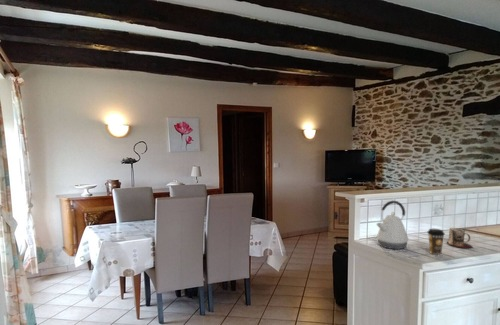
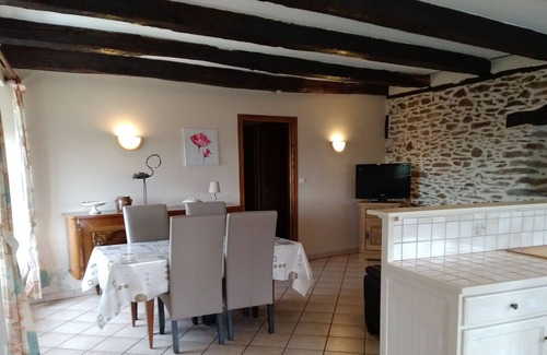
- kettle (391, 223)
- mug (459, 237)
- coffee cup (435, 241)
